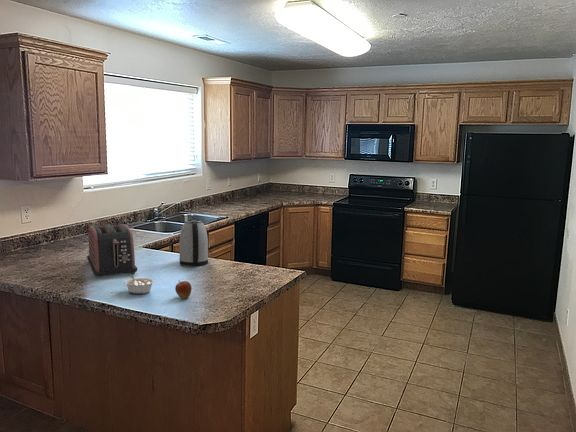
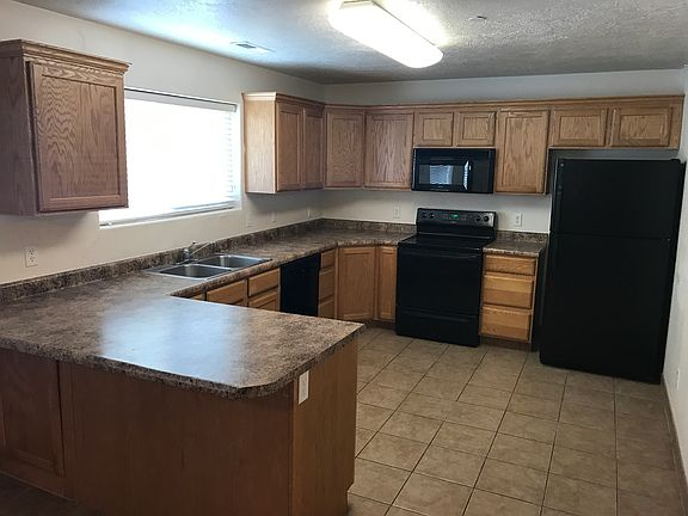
- toaster (110, 247)
- fruit (183, 288)
- kettle (194, 242)
- legume (138, 285)
